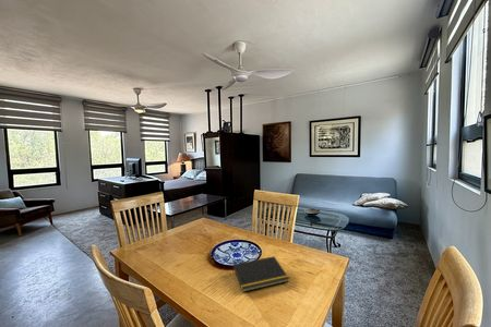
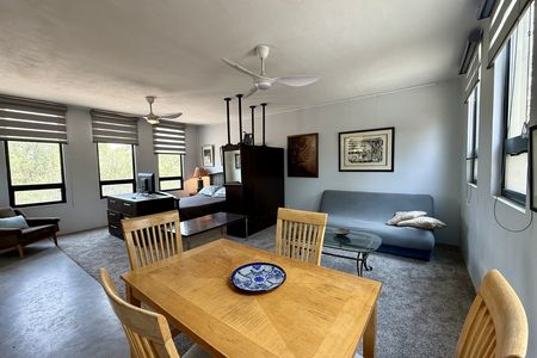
- notepad (260, 271)
